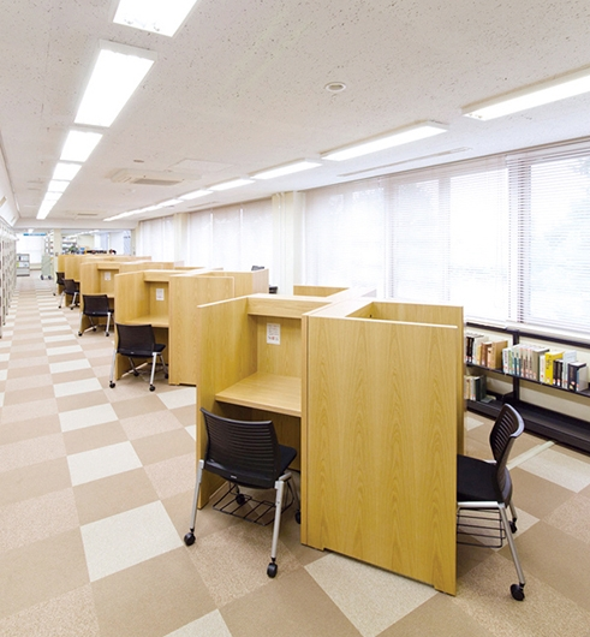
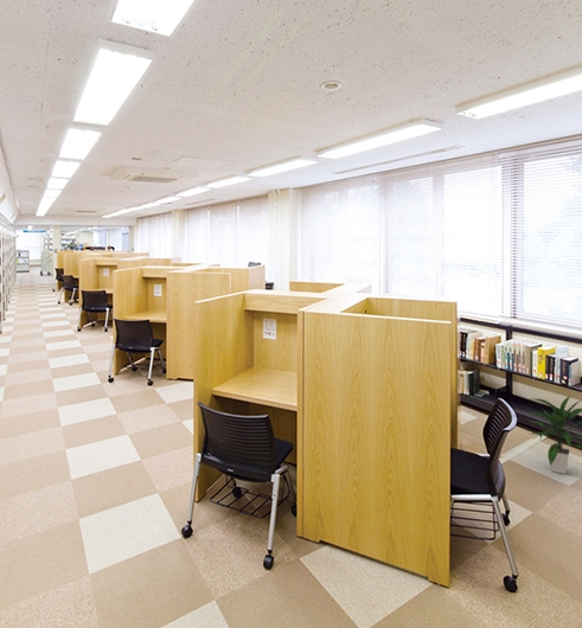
+ indoor plant (558, 432)
